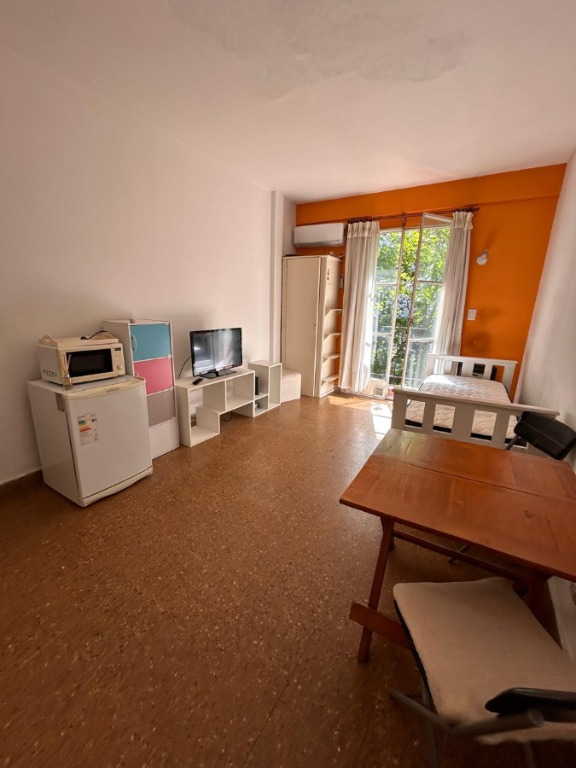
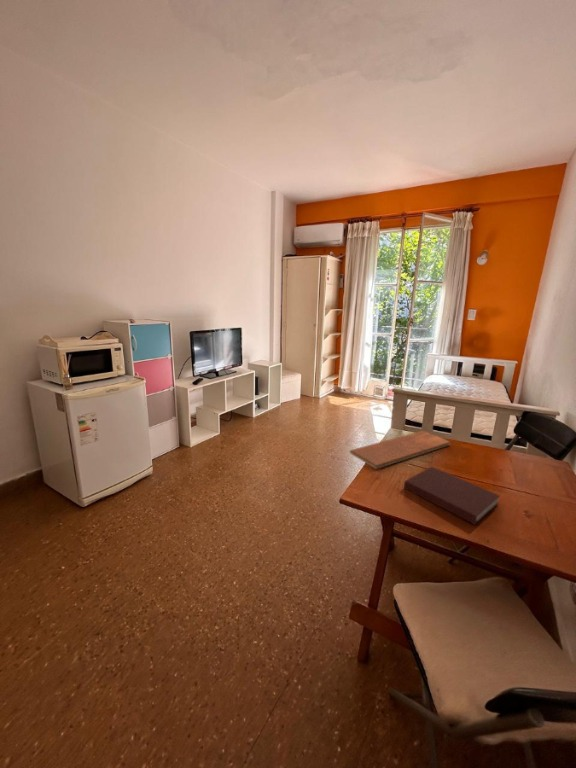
+ chopping board (401, 447)
+ notebook (450, 491)
